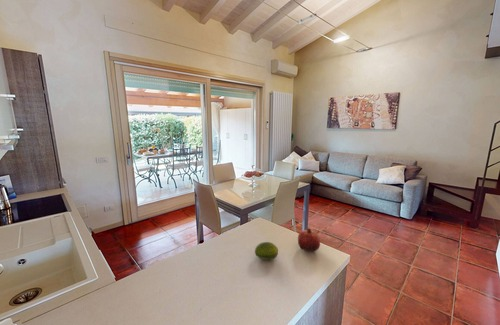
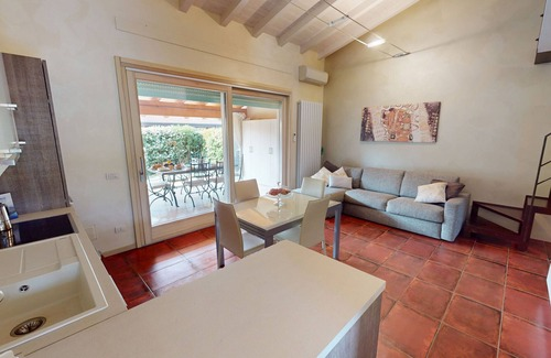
- fruit (308, 239)
- fruit (266, 250)
